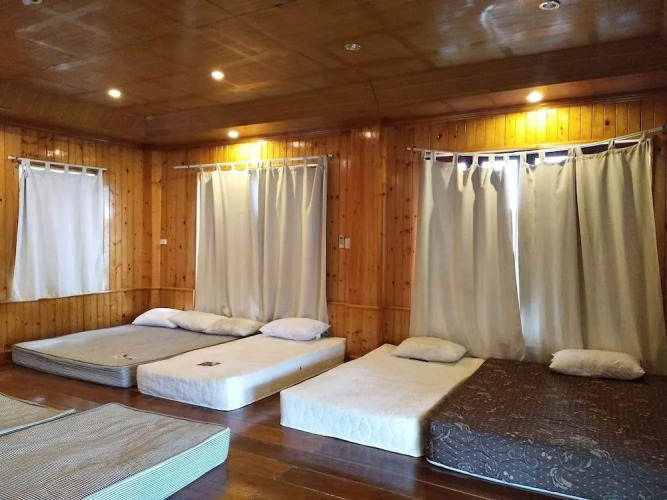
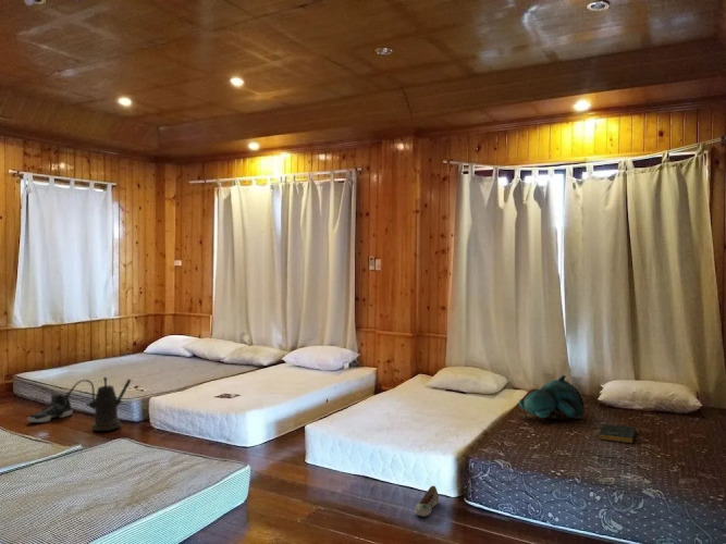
+ book (617, 432)
+ teddy bear (549, 396)
+ shoe (426, 500)
+ watering can (98, 403)
+ sneaker (49, 407)
